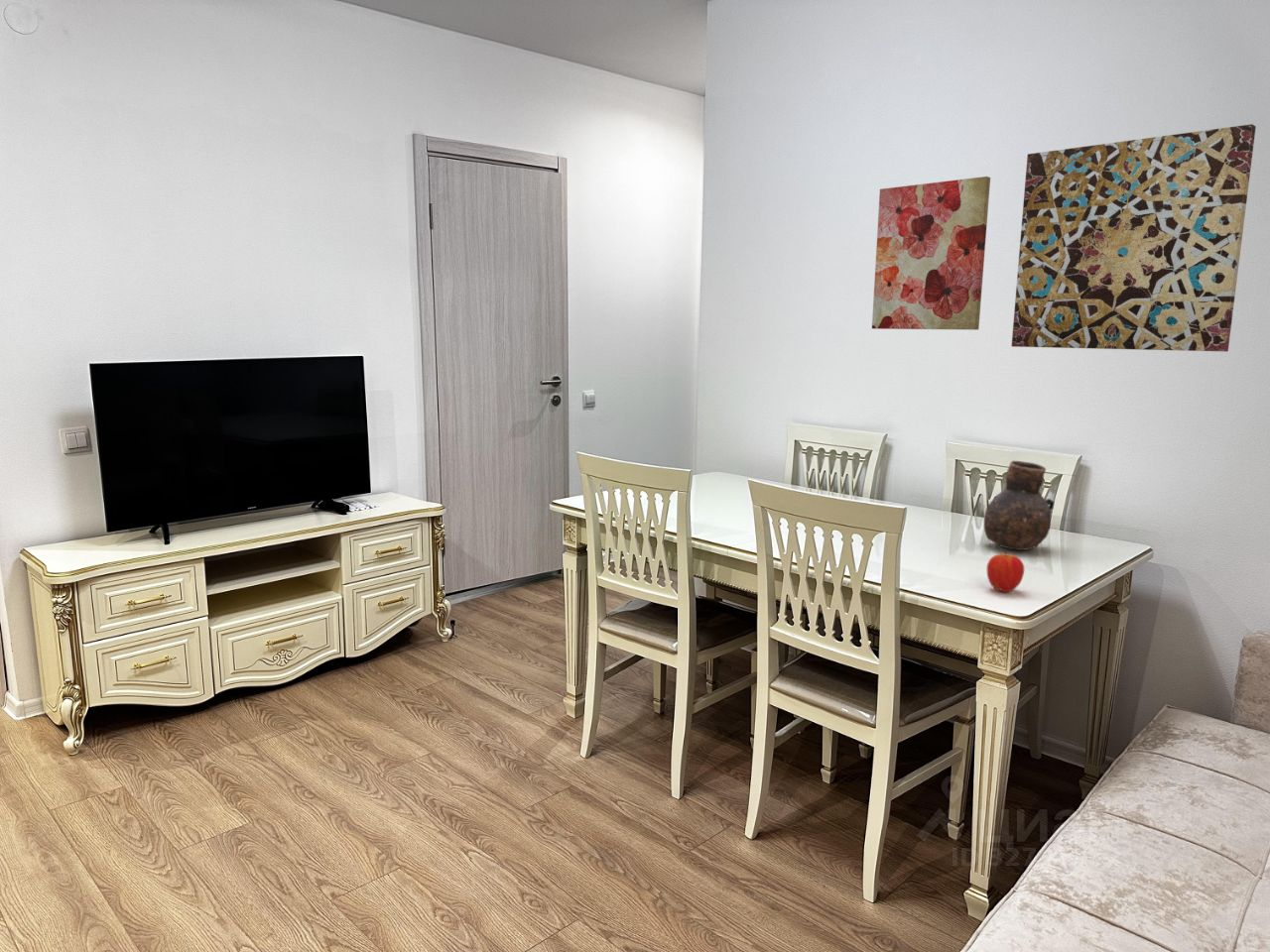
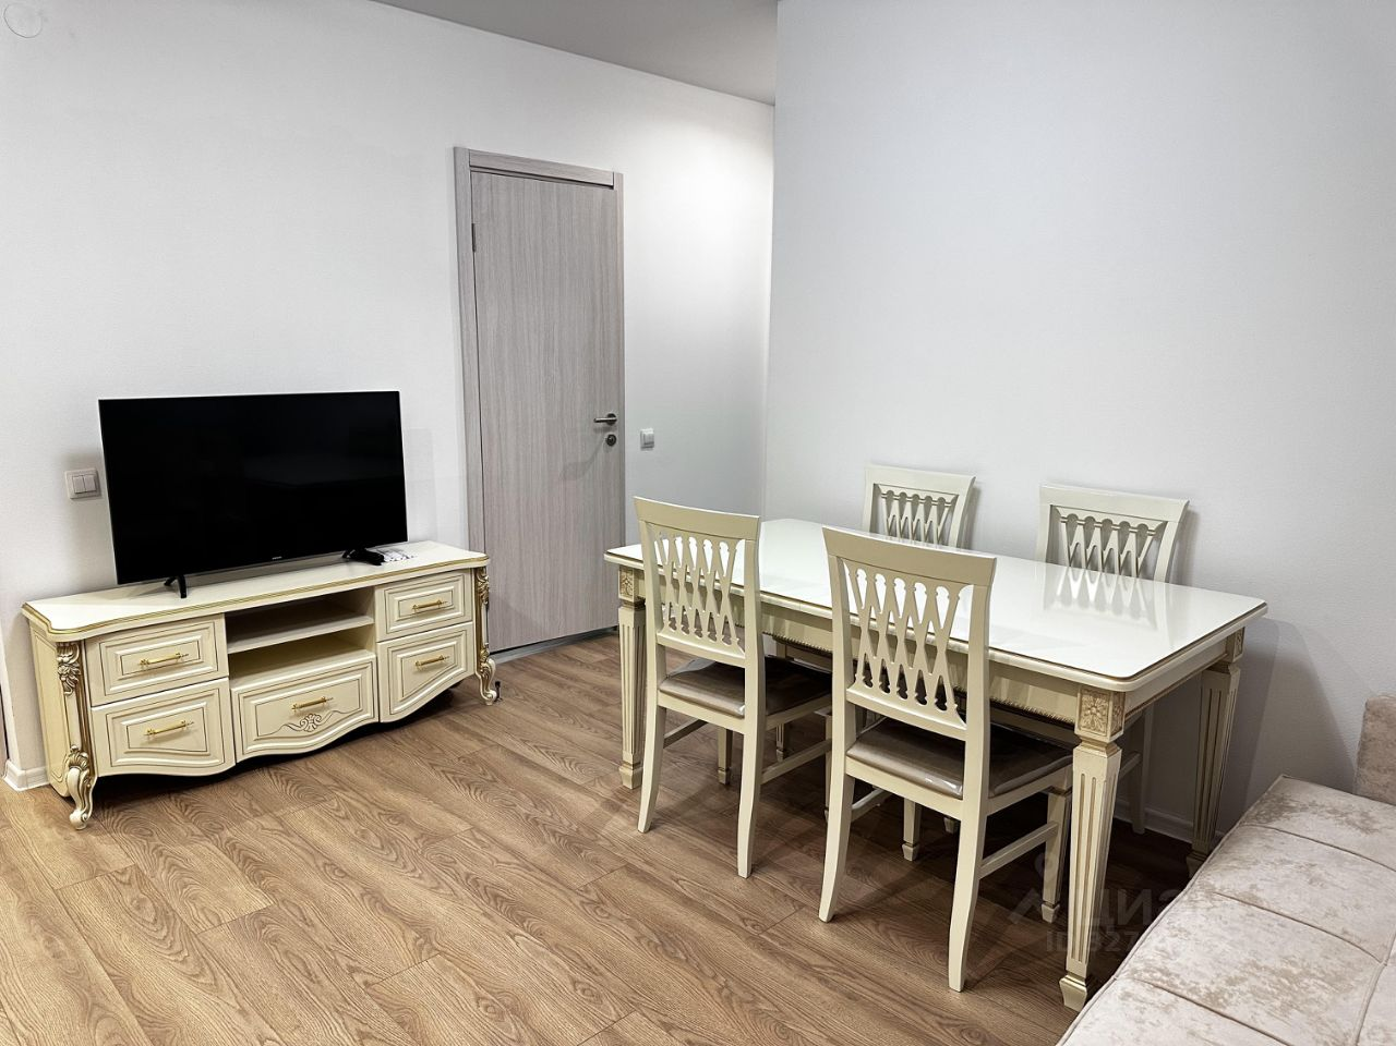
- wall art (1121, 247)
- apple (1005, 570)
- vase (1018, 505)
- wall art (928, 257)
